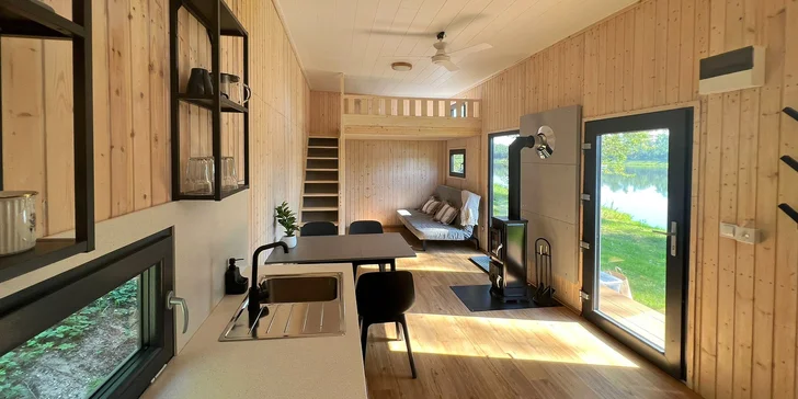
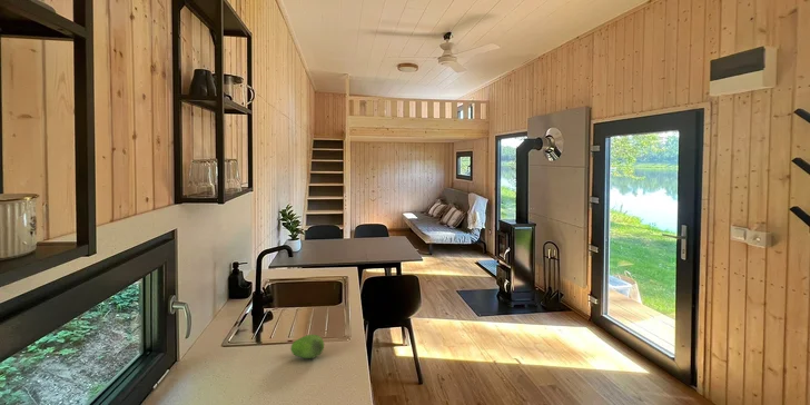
+ fruit (307, 346)
